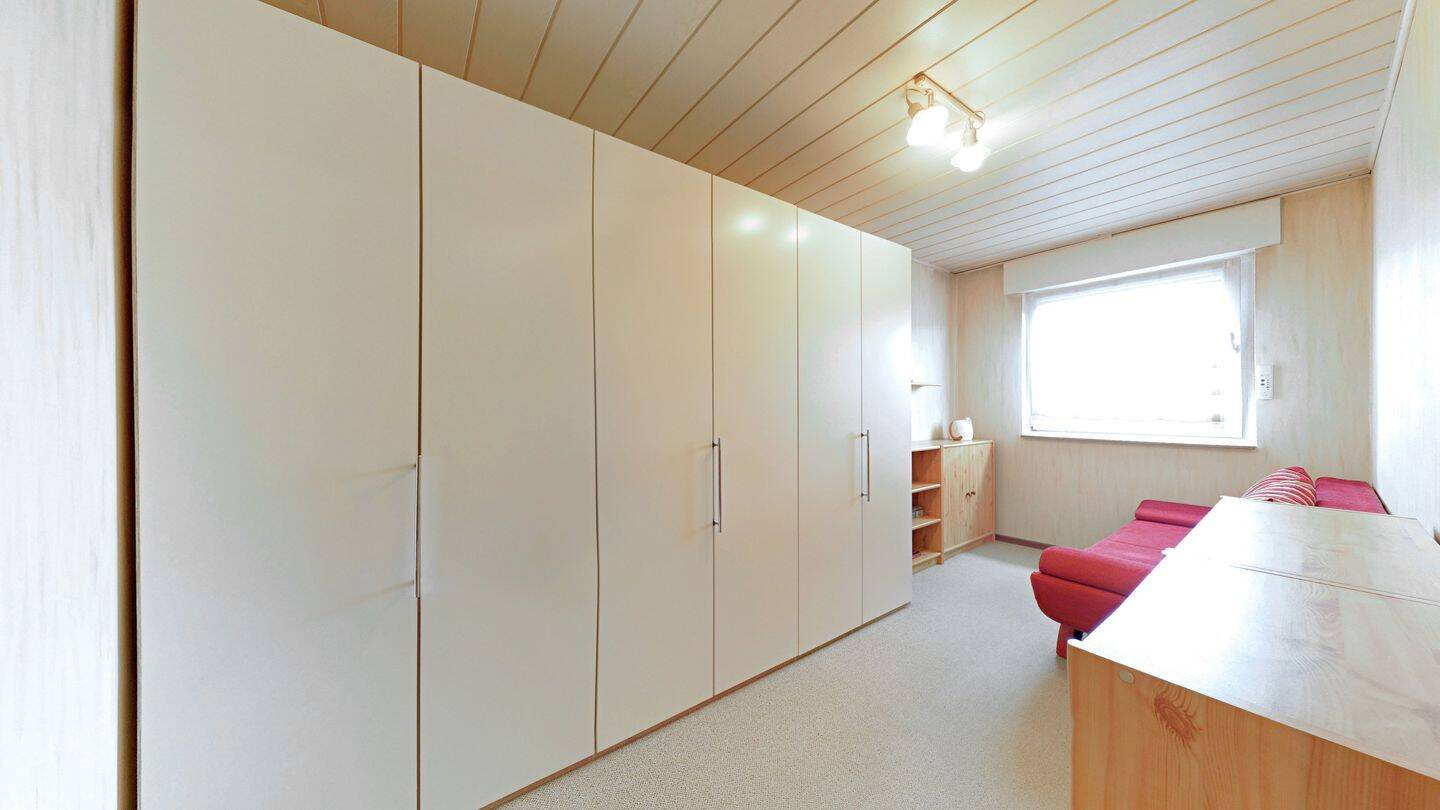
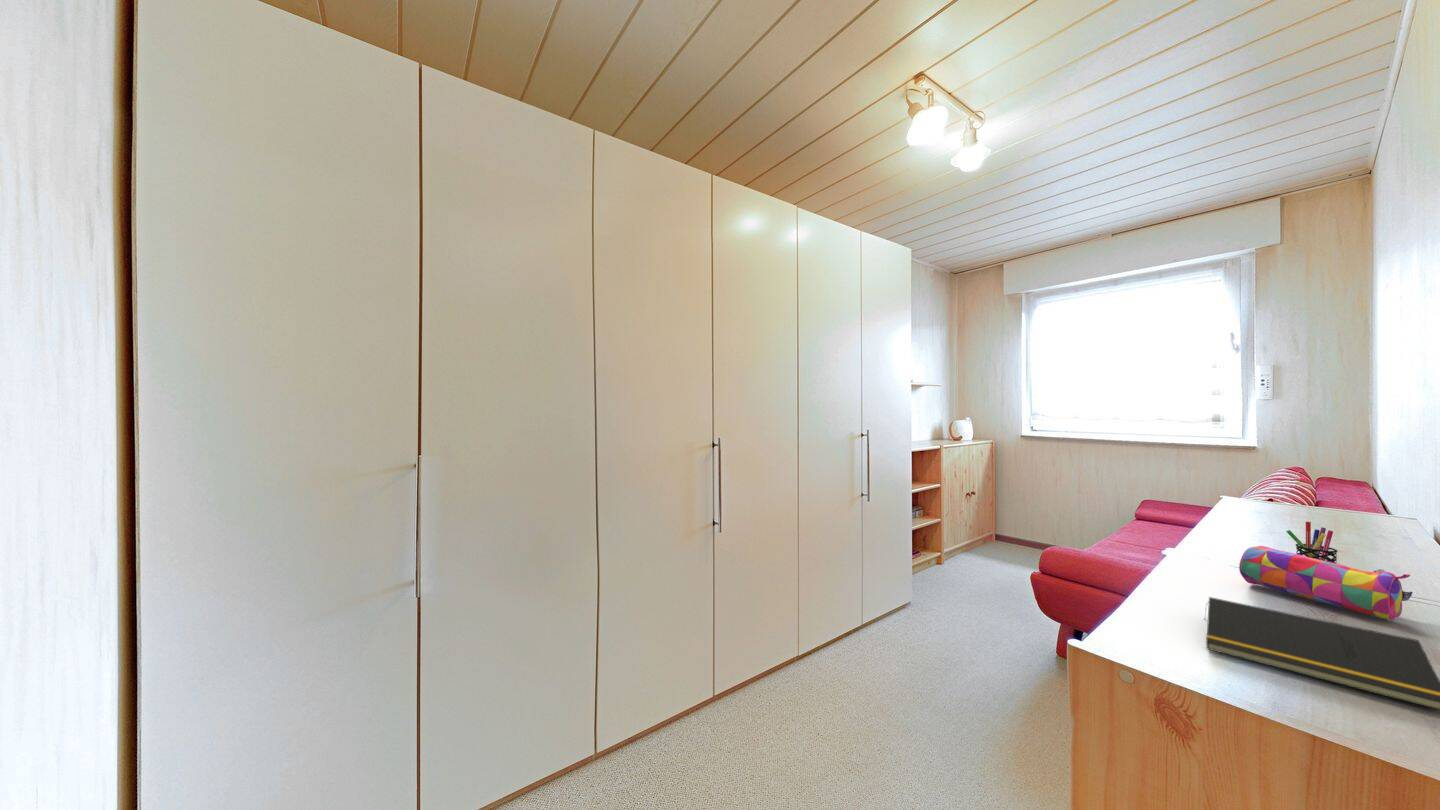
+ pen holder (1310, 550)
+ pencil case (1318, 578)
+ notepad (1308, 644)
